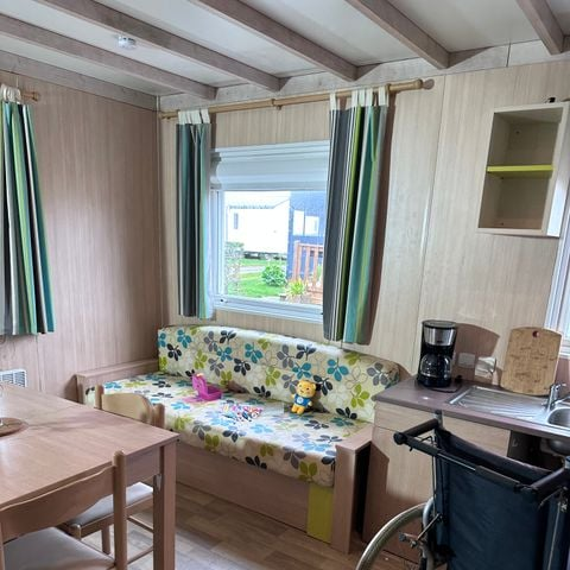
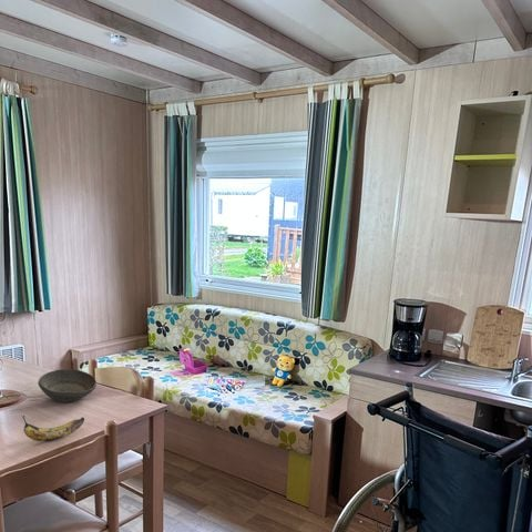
+ banana (54, 427)
+ bowl (68, 387)
